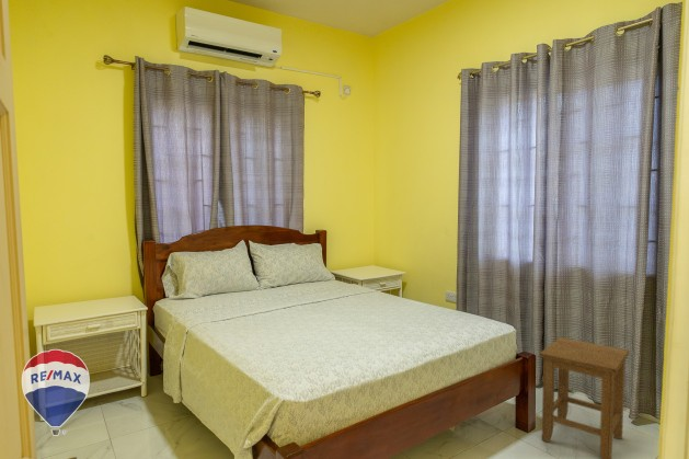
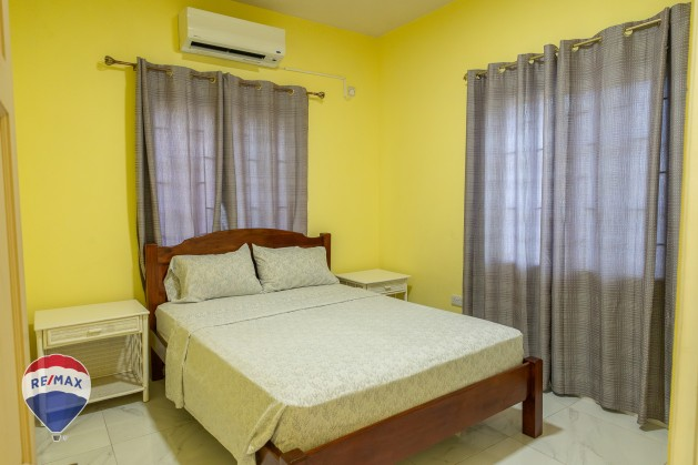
- stool (581, 400)
